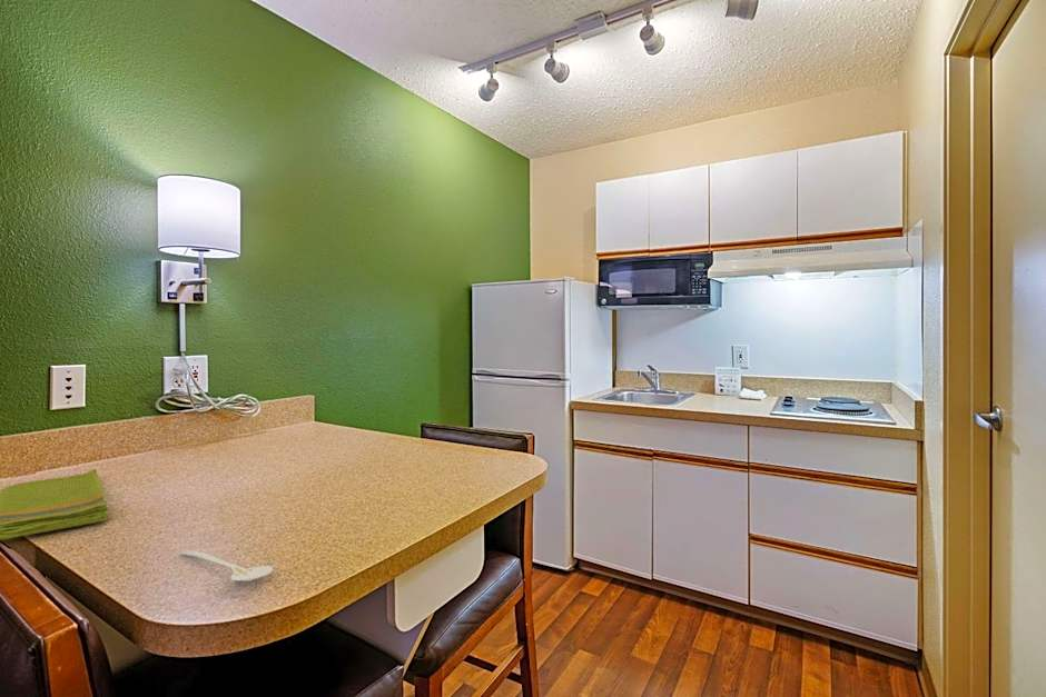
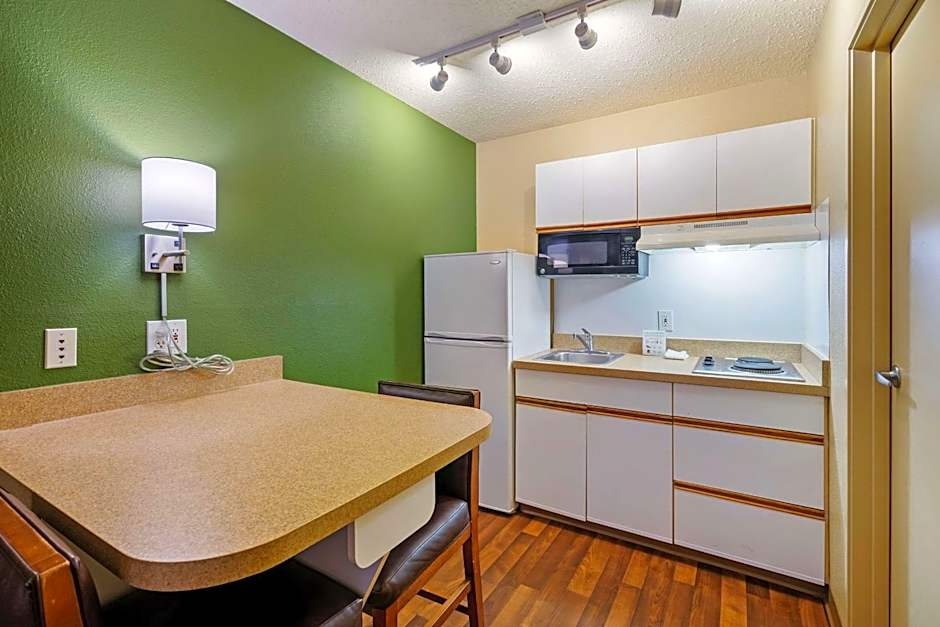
- dish towel (50, 498)
- stirrer (221, 562)
